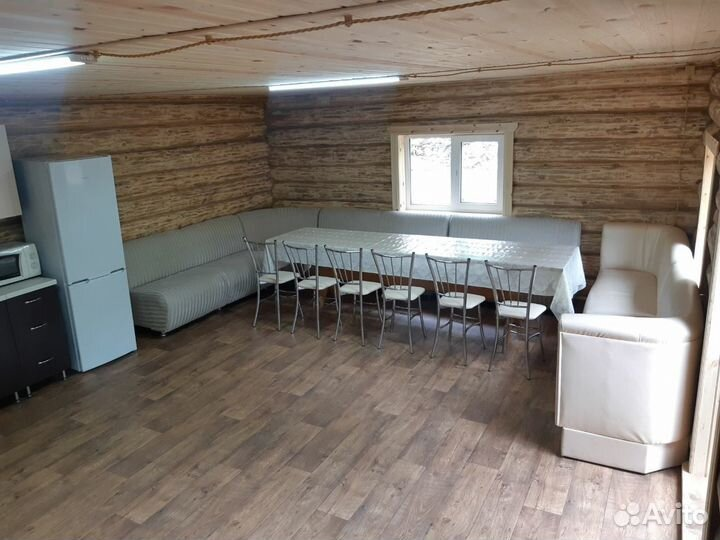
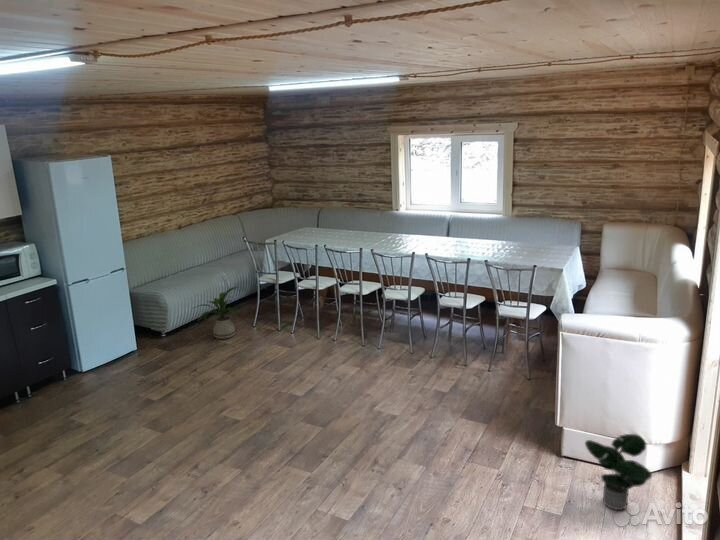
+ house plant (218, 312)
+ potted plant (620, 475)
